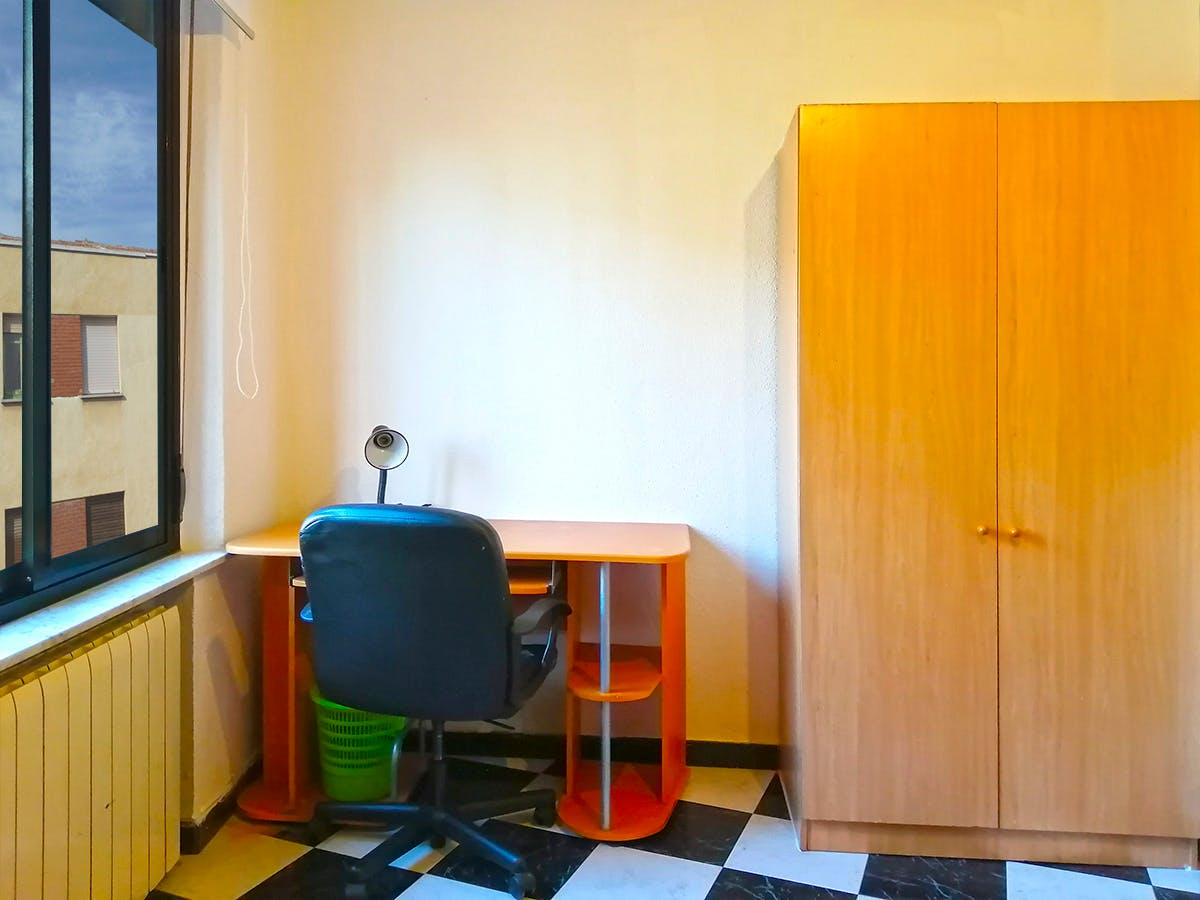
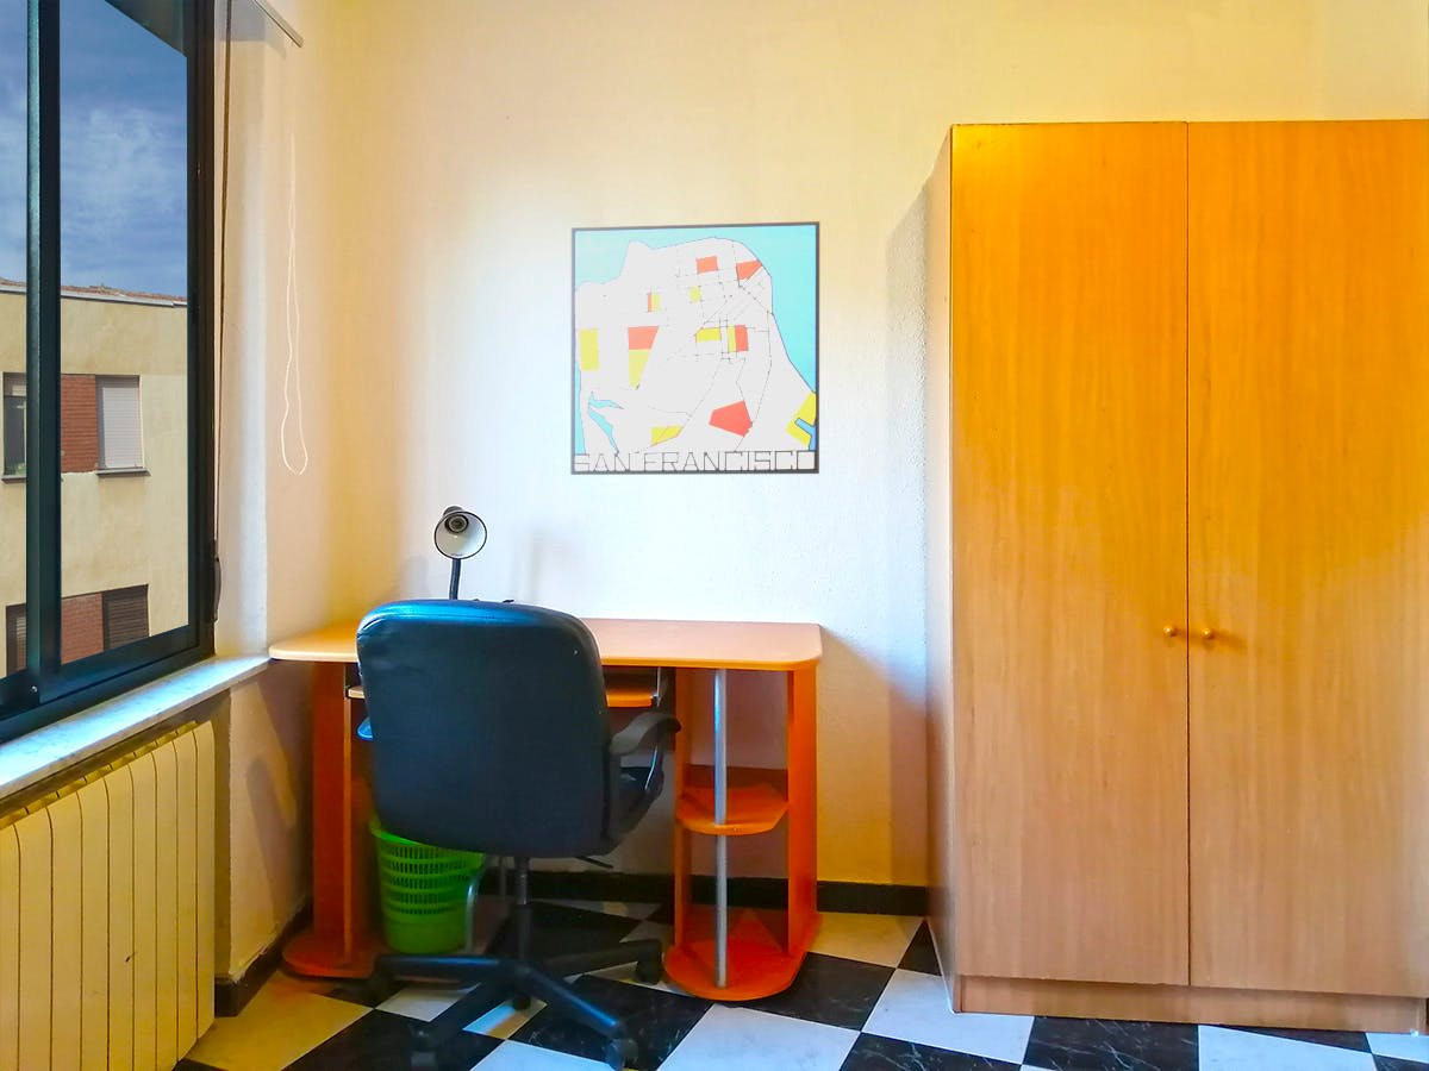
+ wall art (693, 349)
